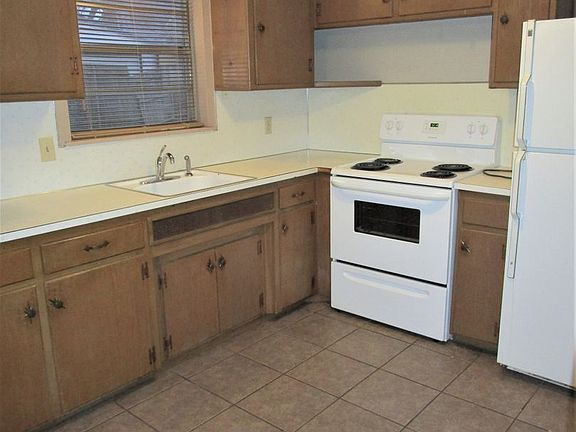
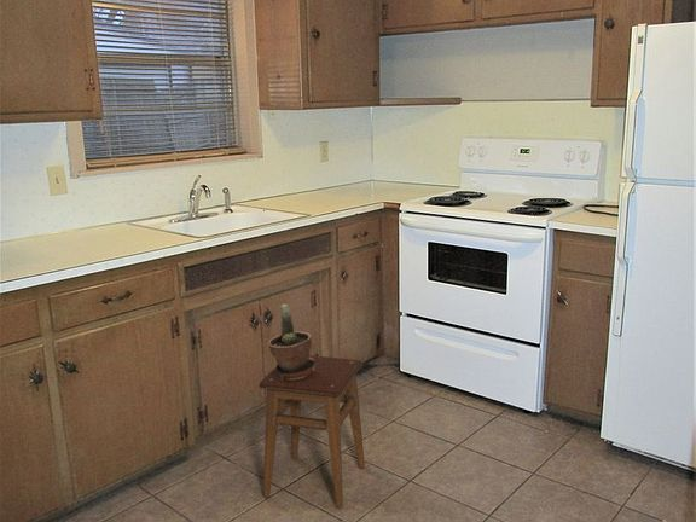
+ potted plant (291, 341)
+ stool (314, 427)
